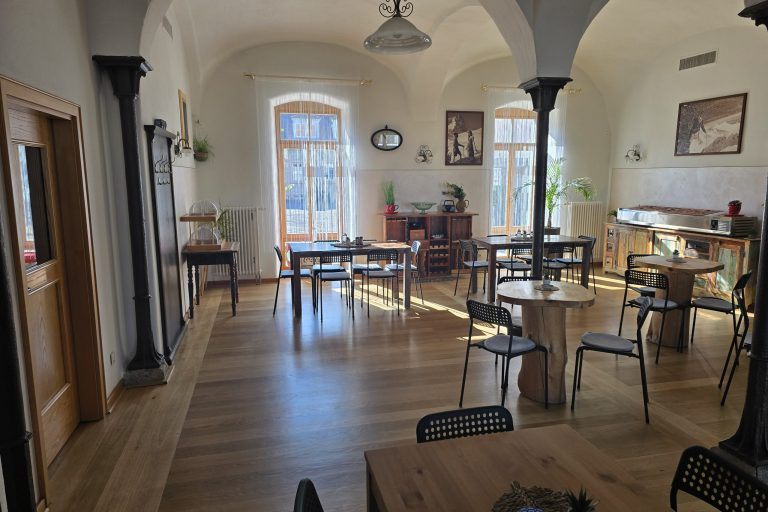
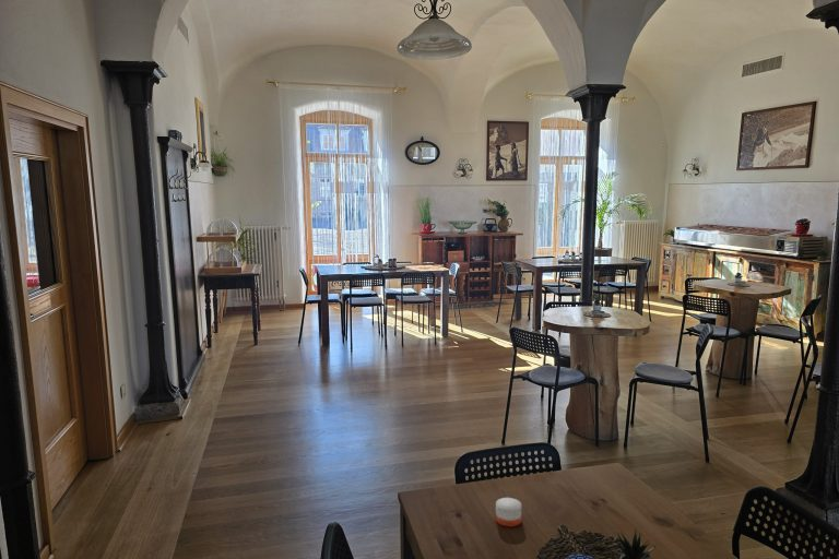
+ candle (508, 502)
